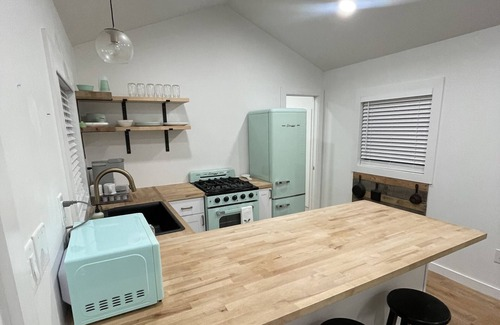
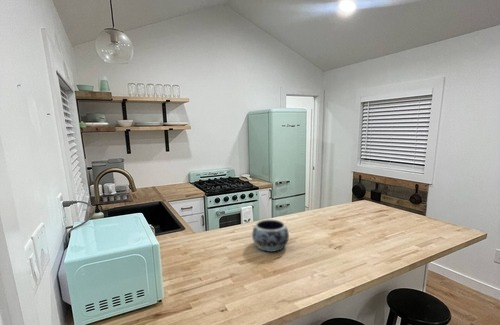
+ decorative bowl (270, 234)
